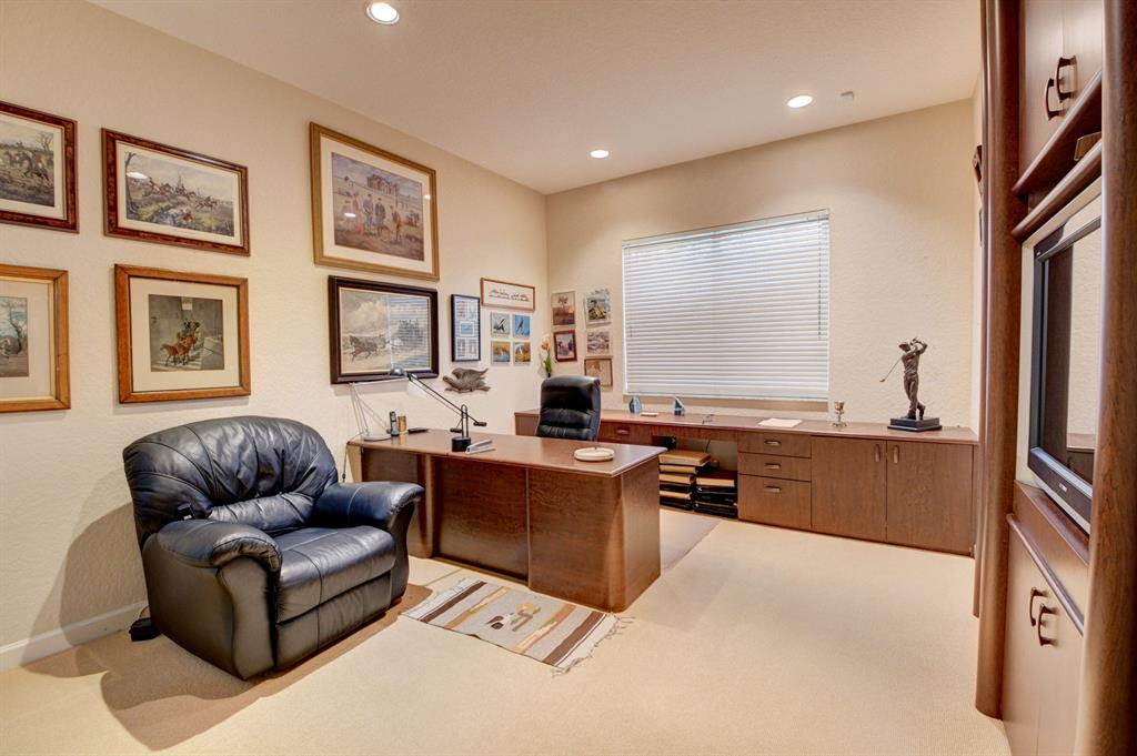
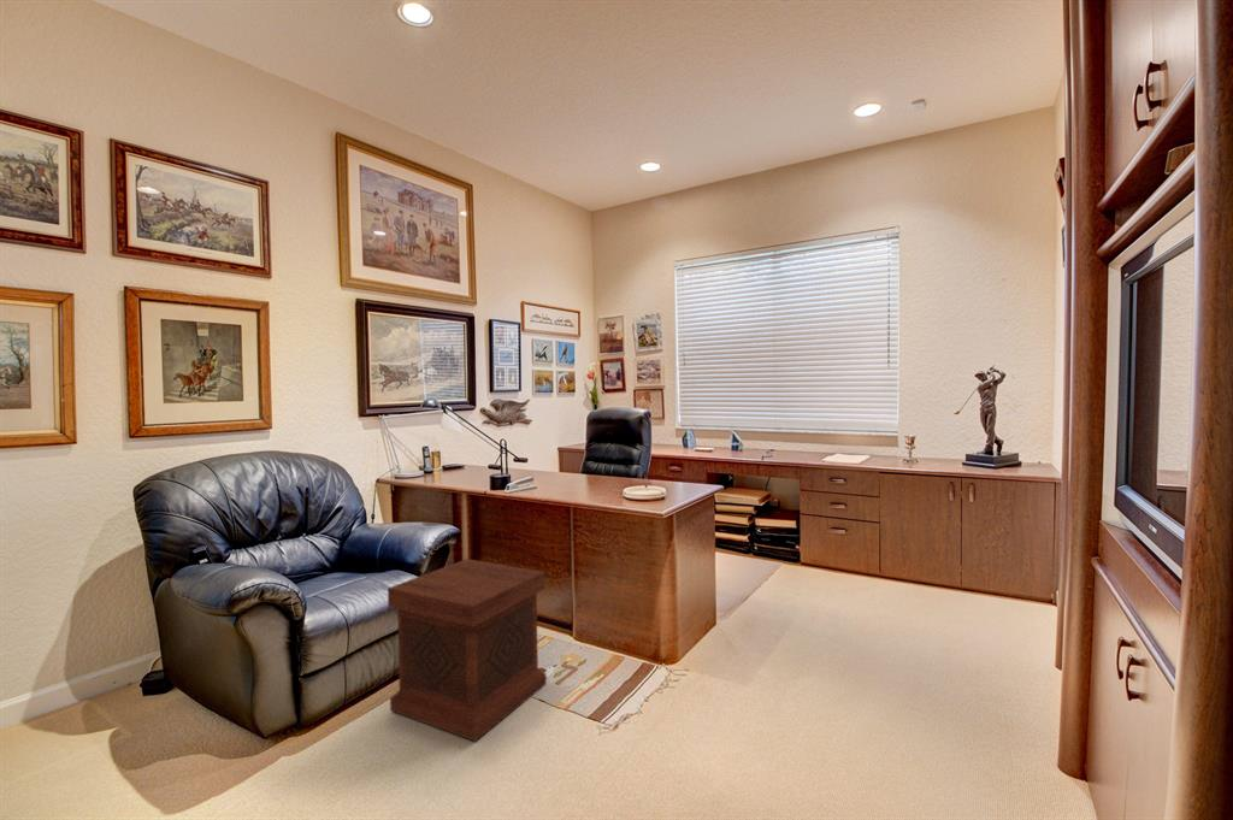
+ side table (470, 638)
